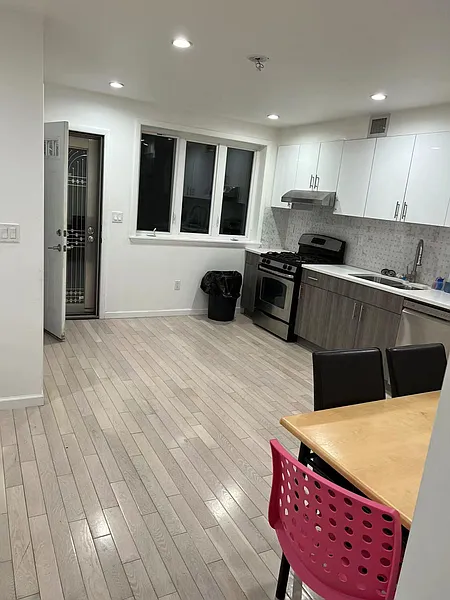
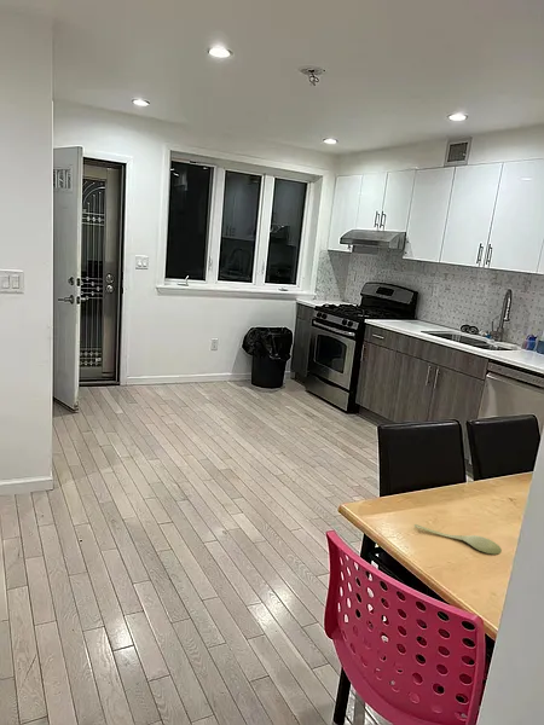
+ spoon (456, 536)
